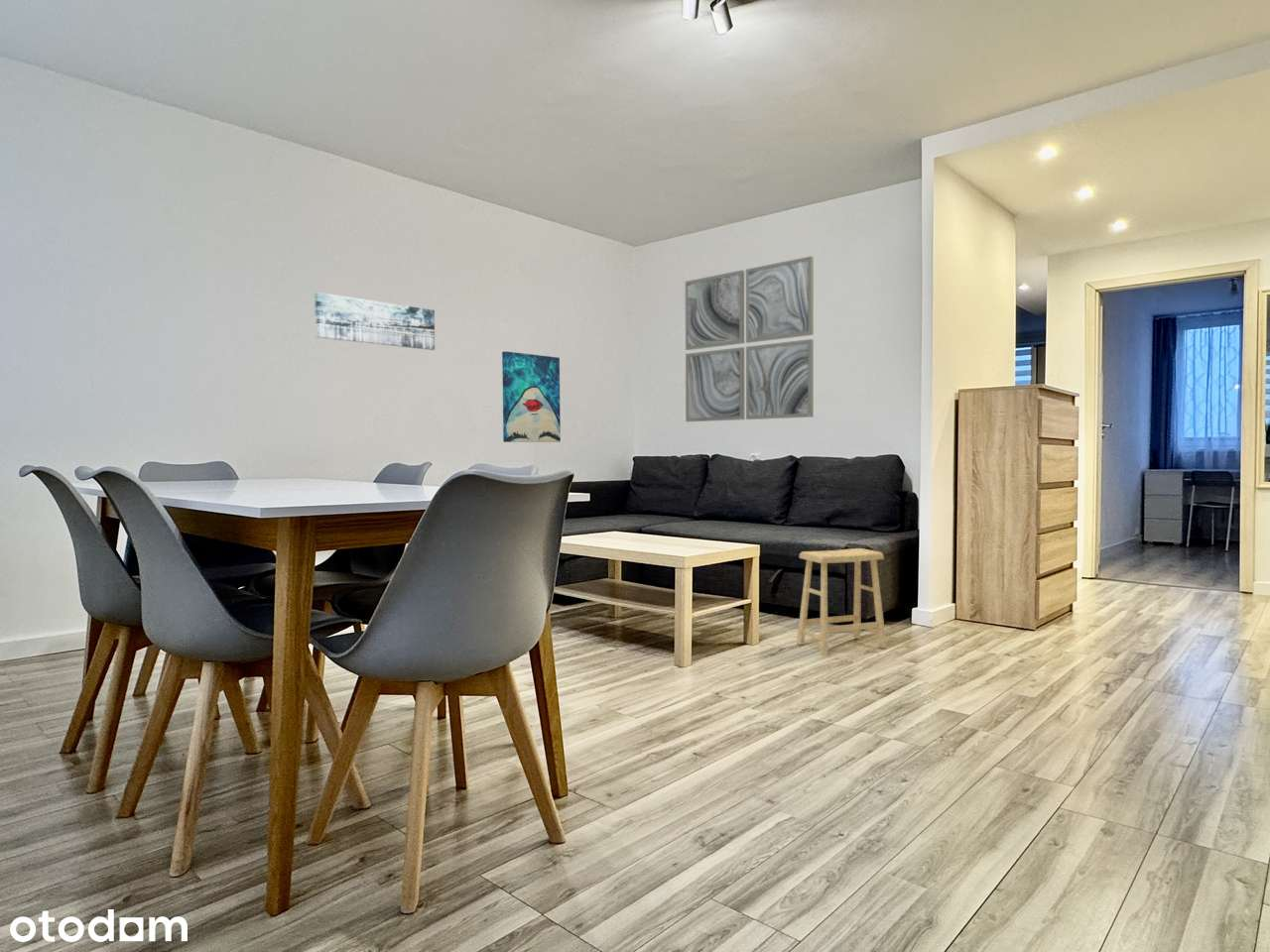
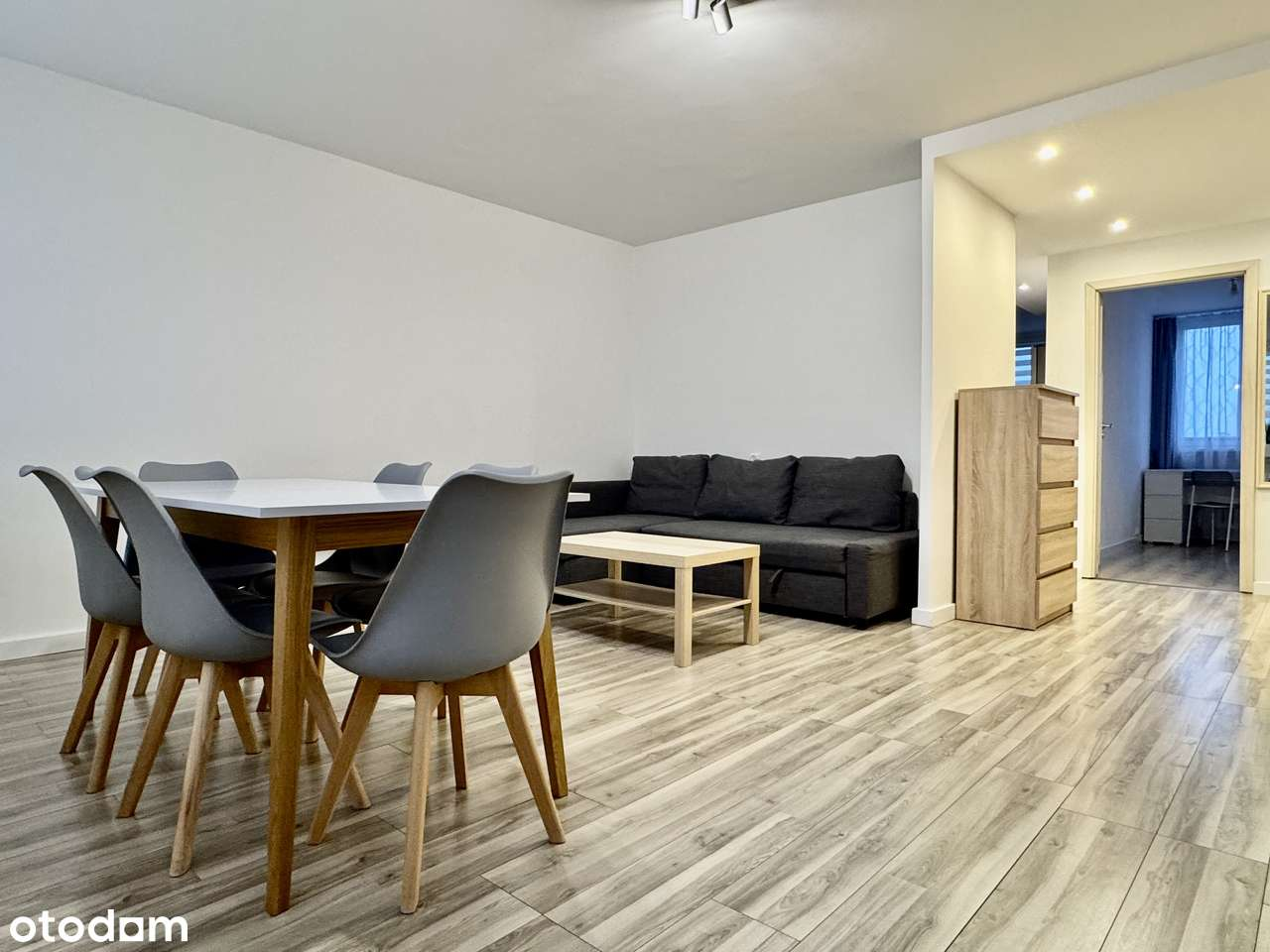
- wall art (746, 342)
- footstool (854, 599)
- wall art (532, 398)
- wall art (378, 322)
